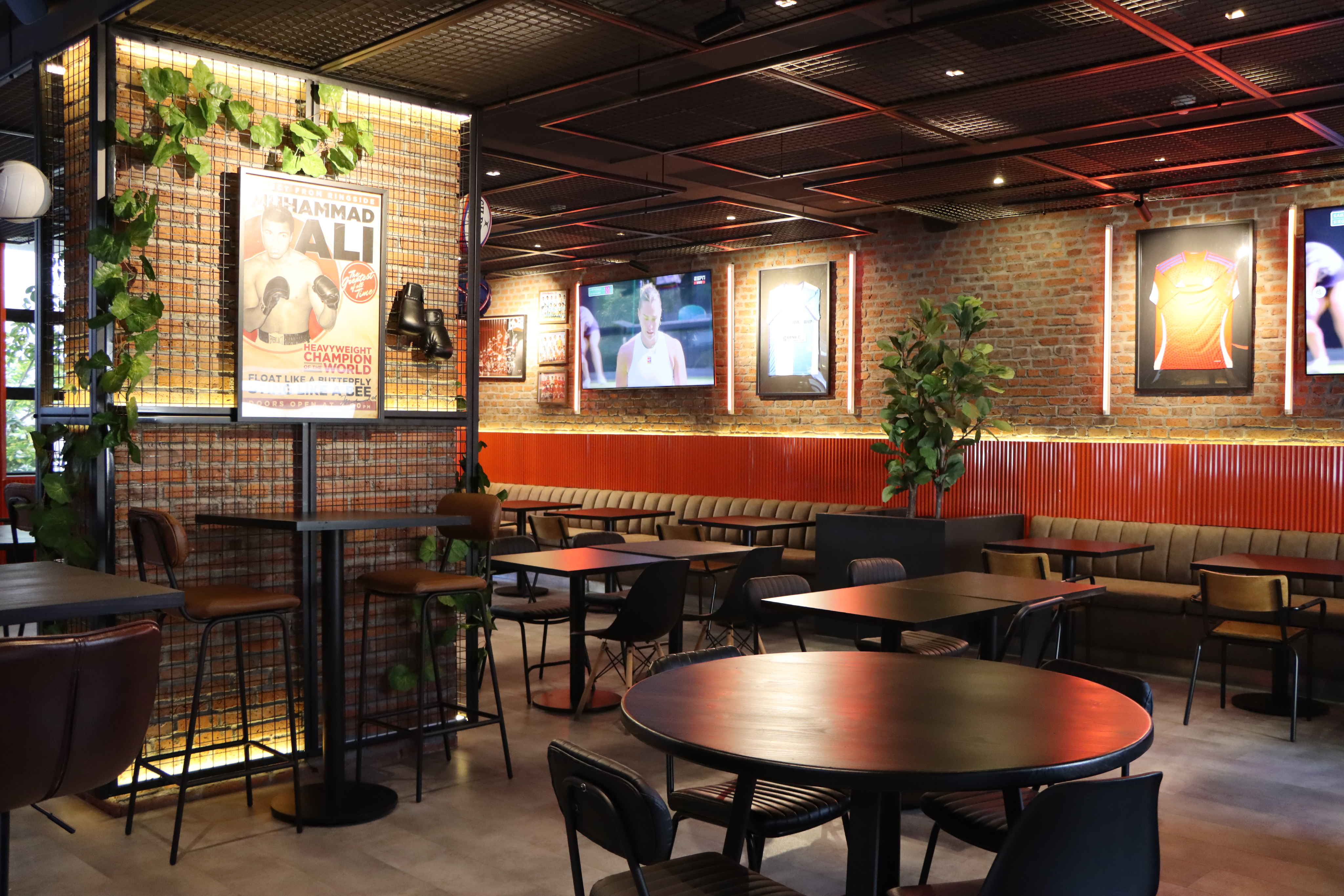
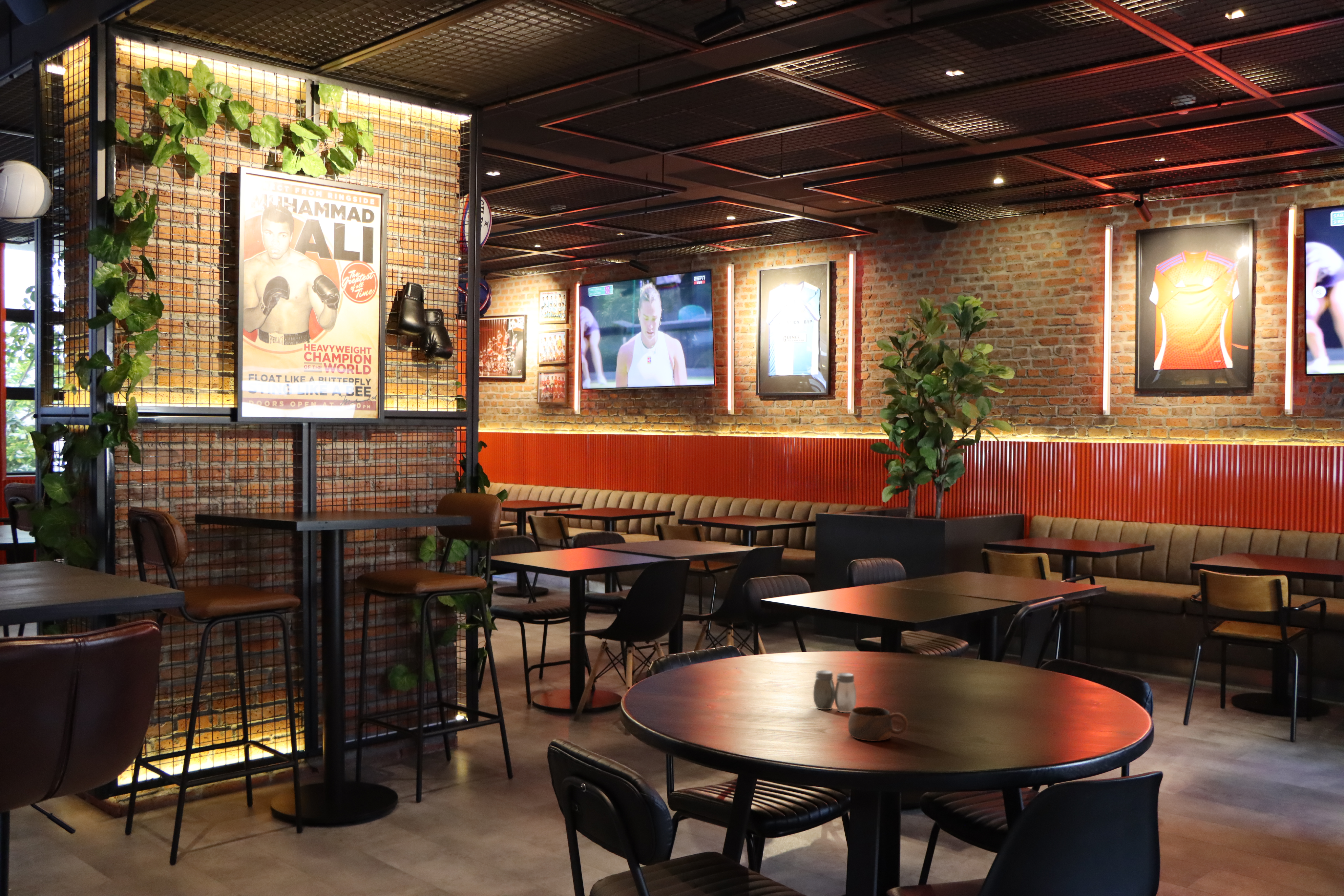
+ cup (877, 724)
+ salt and pepper shaker (834, 691)
